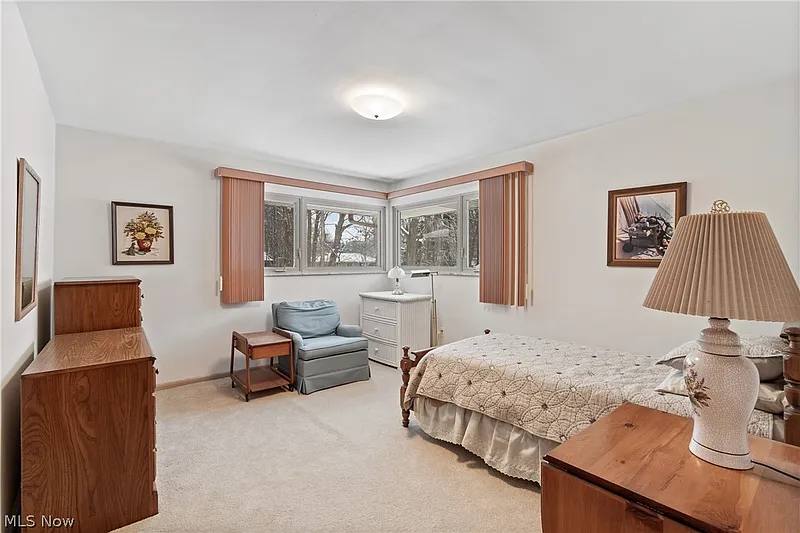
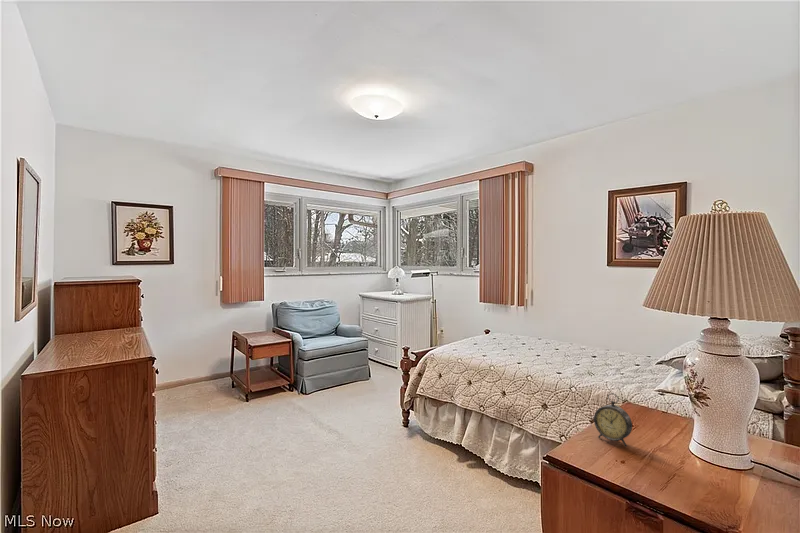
+ alarm clock (613, 417)
